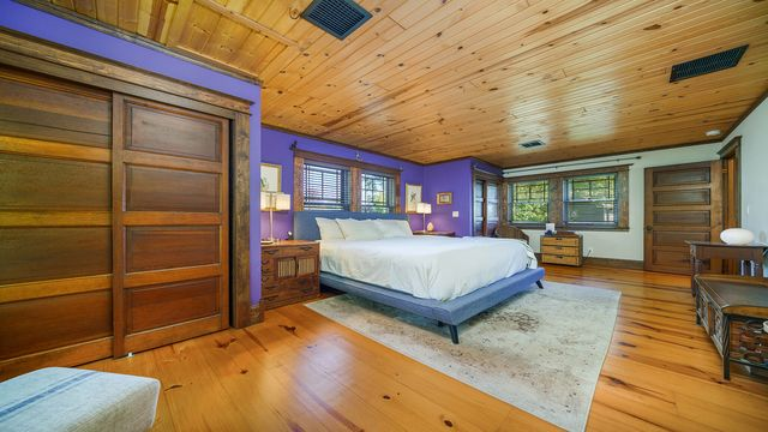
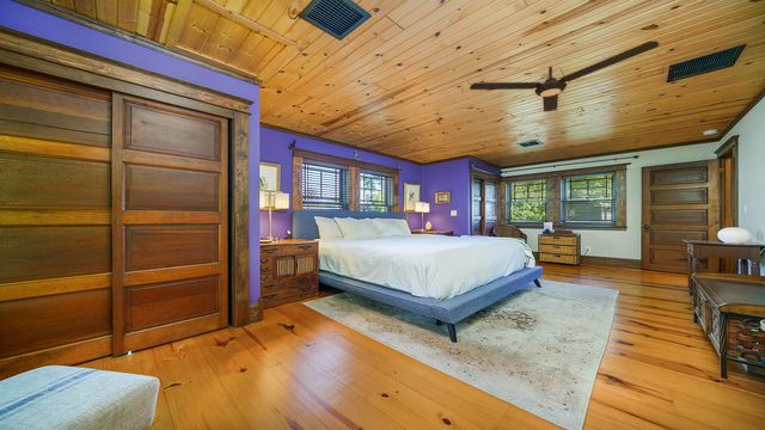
+ ceiling fan (550, 86)
